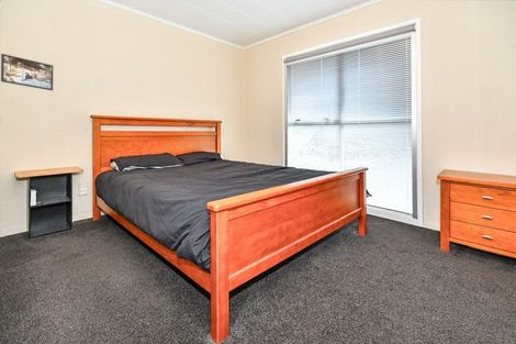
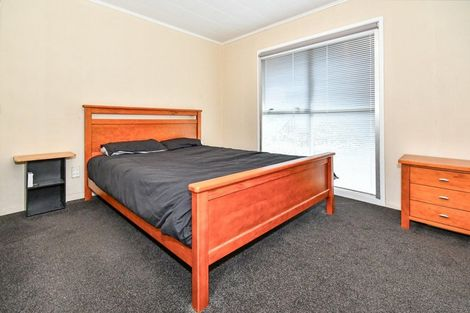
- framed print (27, 73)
